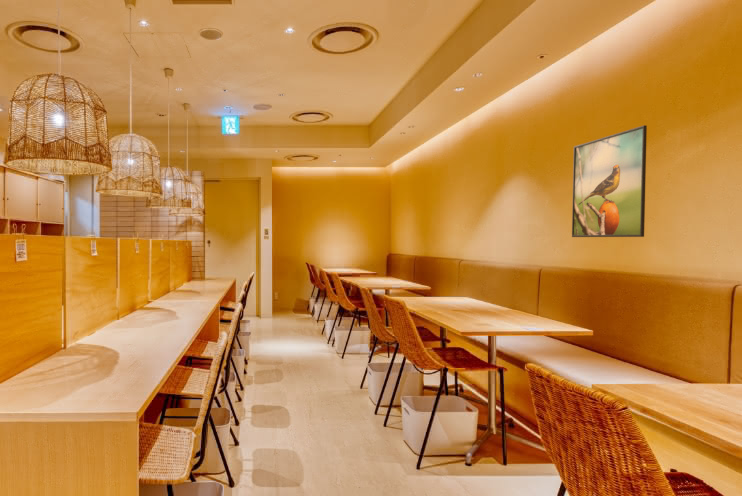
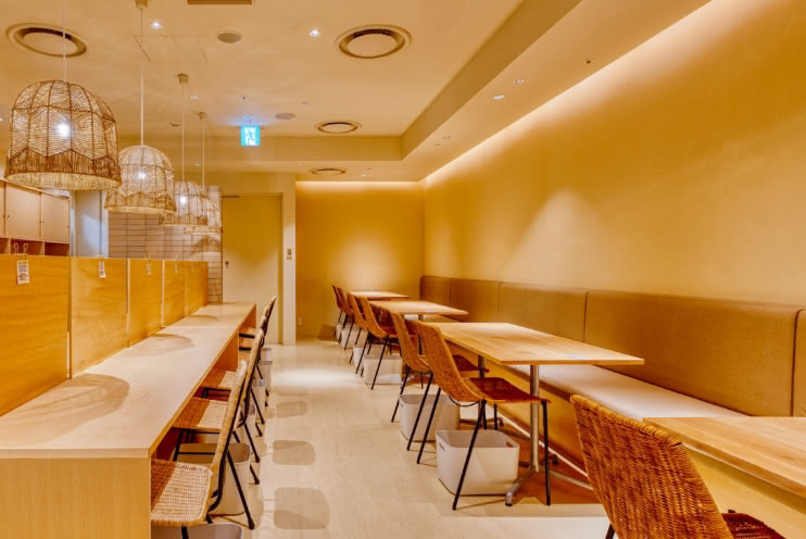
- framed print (605, 187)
